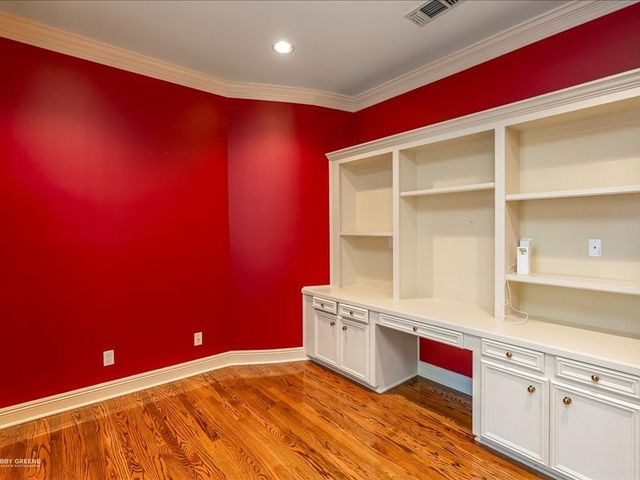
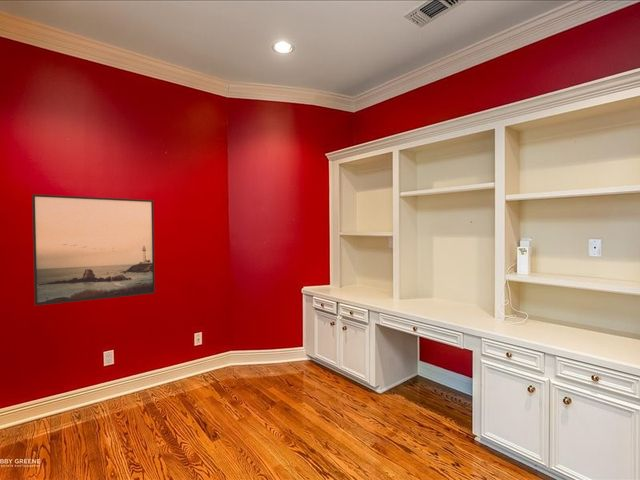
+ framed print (99, 248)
